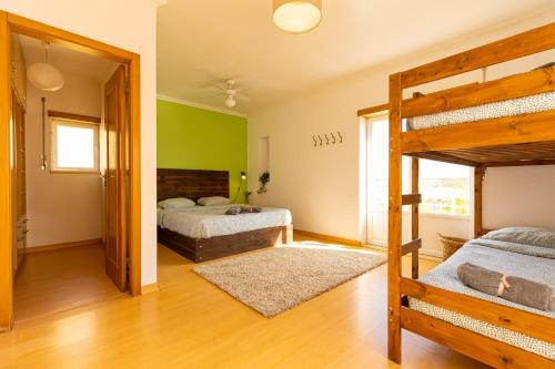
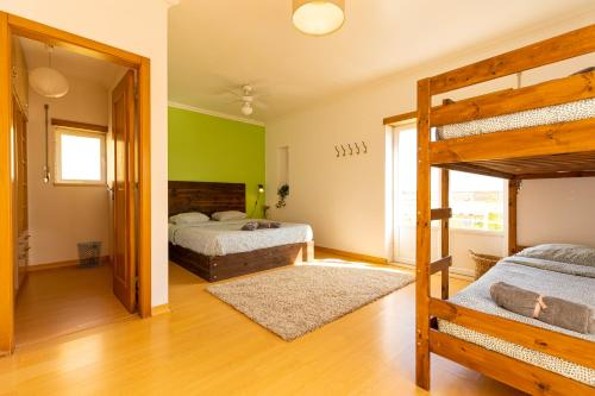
+ waste bin (89, 253)
